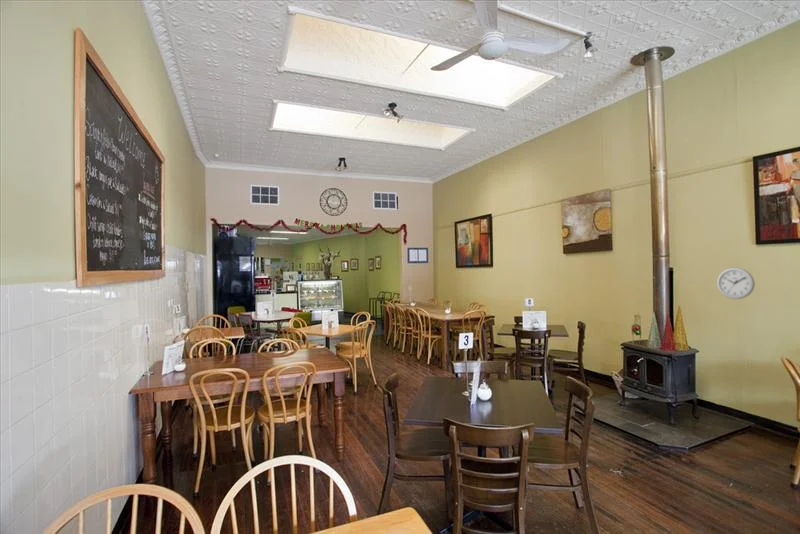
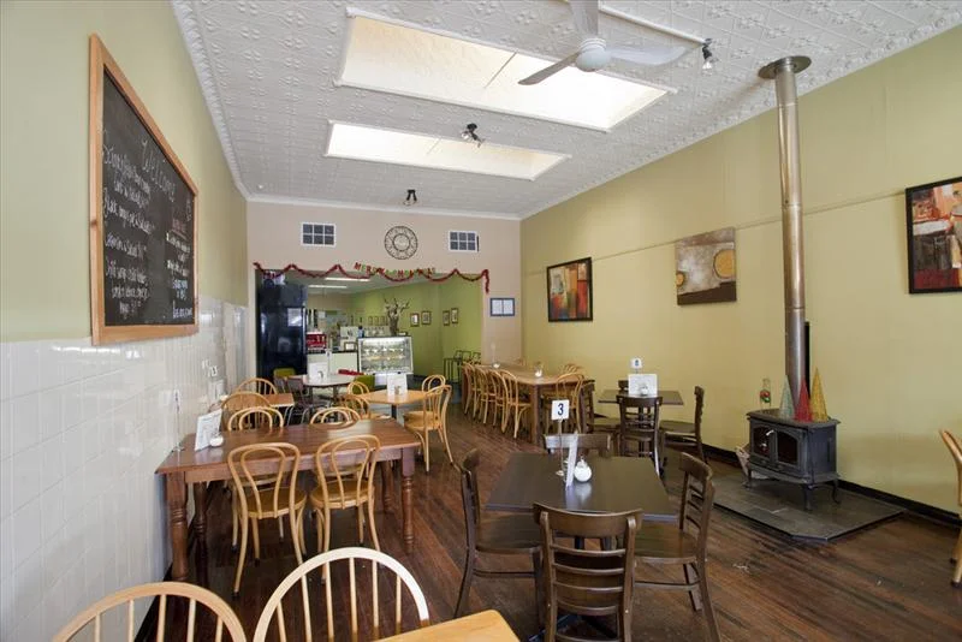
- wall clock (734, 283)
